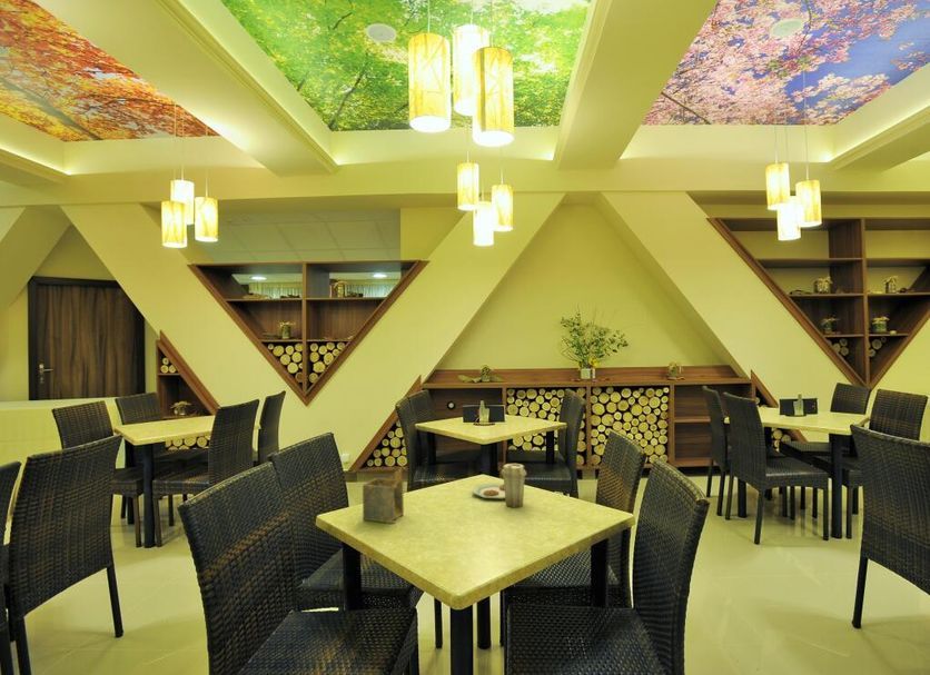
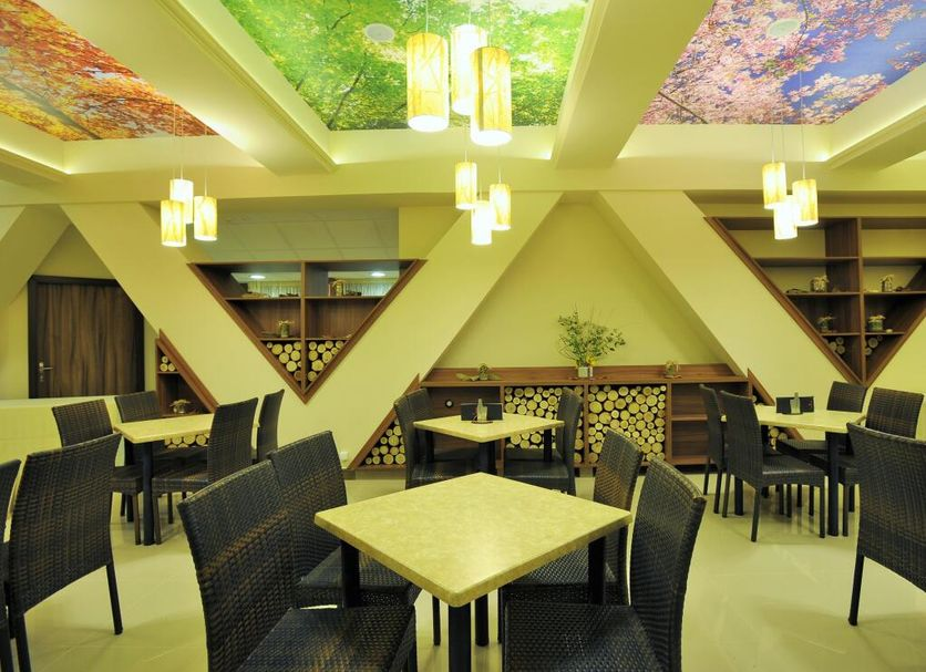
- napkin holder (384, 494)
- plate (503, 477)
